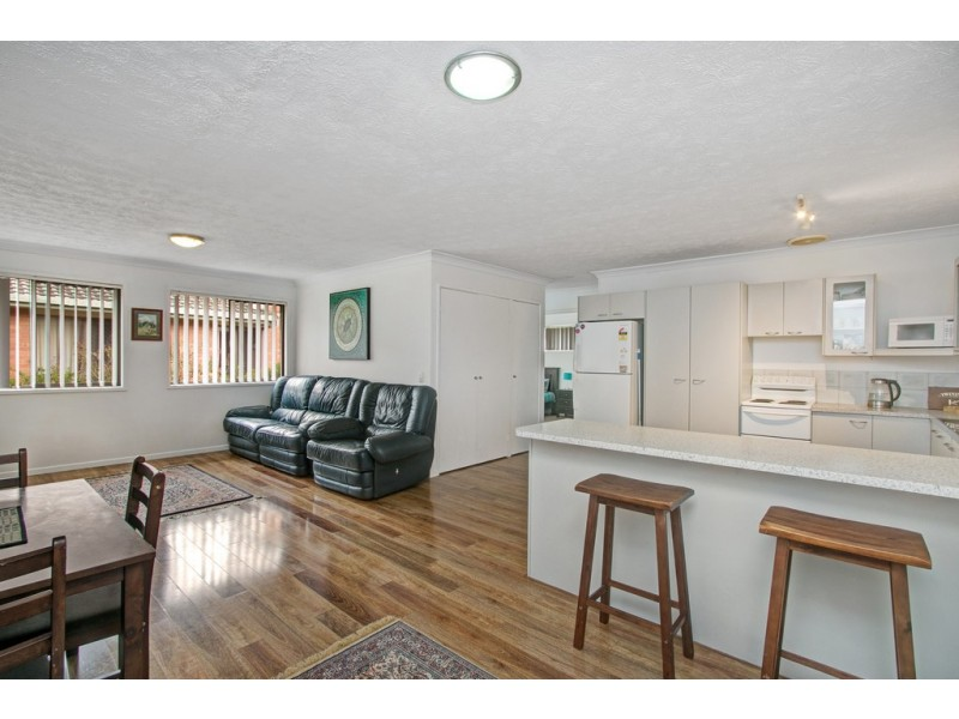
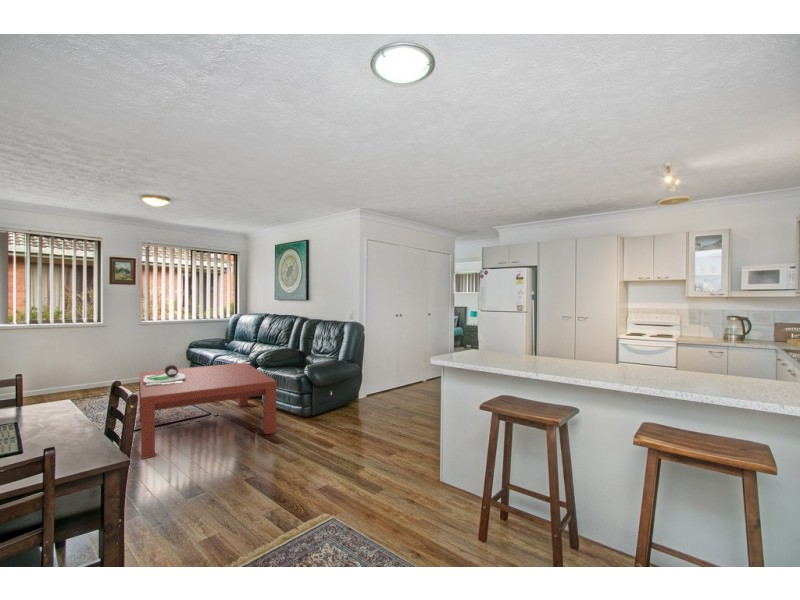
+ coffee table (204, 394)
